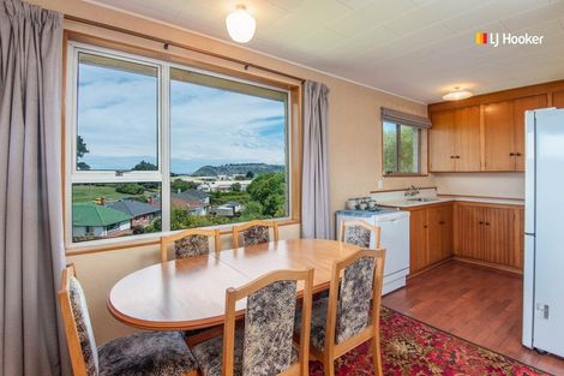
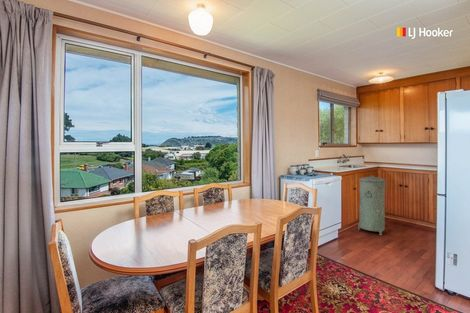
+ trash can (372, 203)
